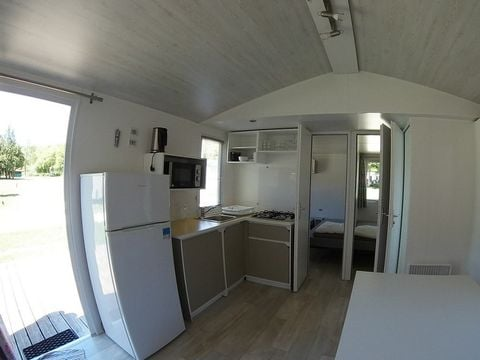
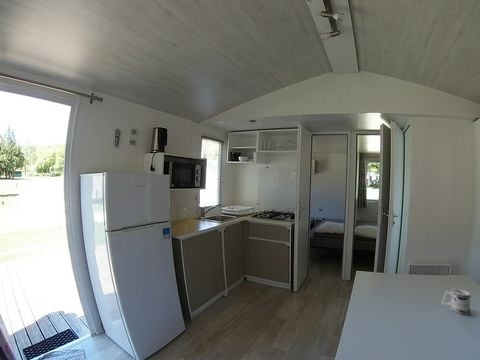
+ mug (455, 299)
